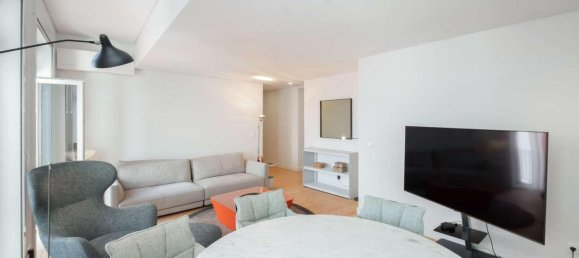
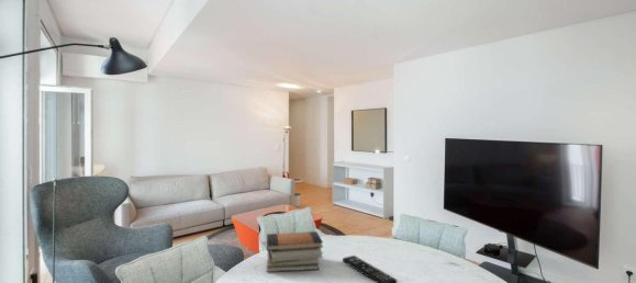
+ remote control (367, 269)
+ book stack (293, 250)
